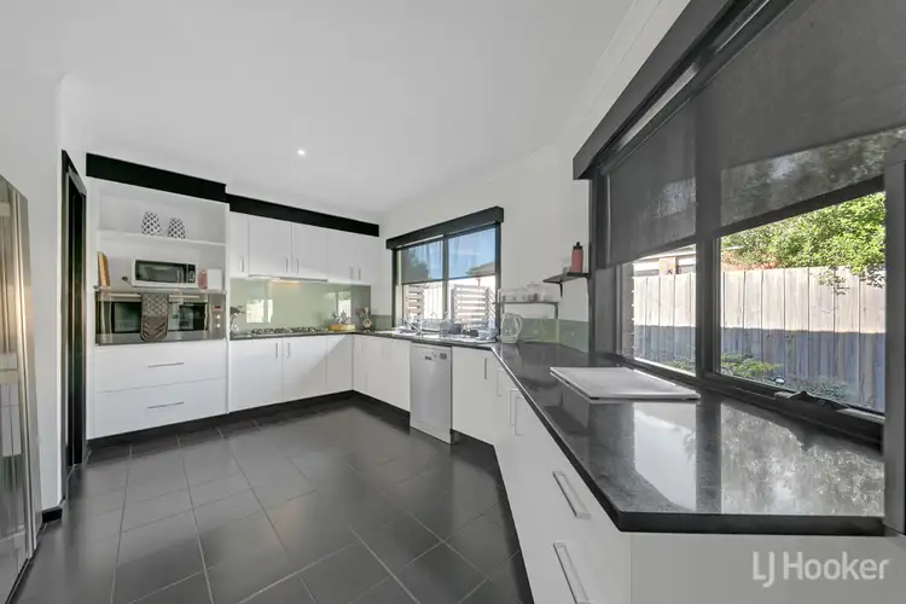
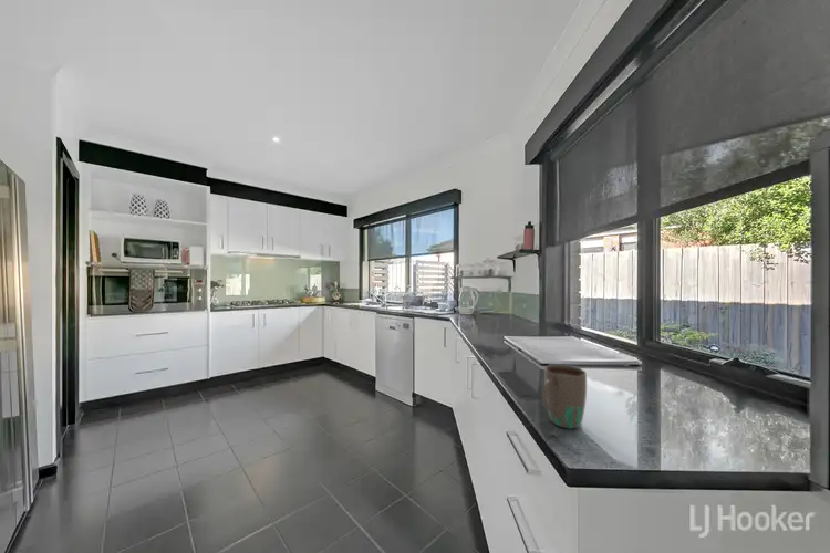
+ mug (560, 398)
